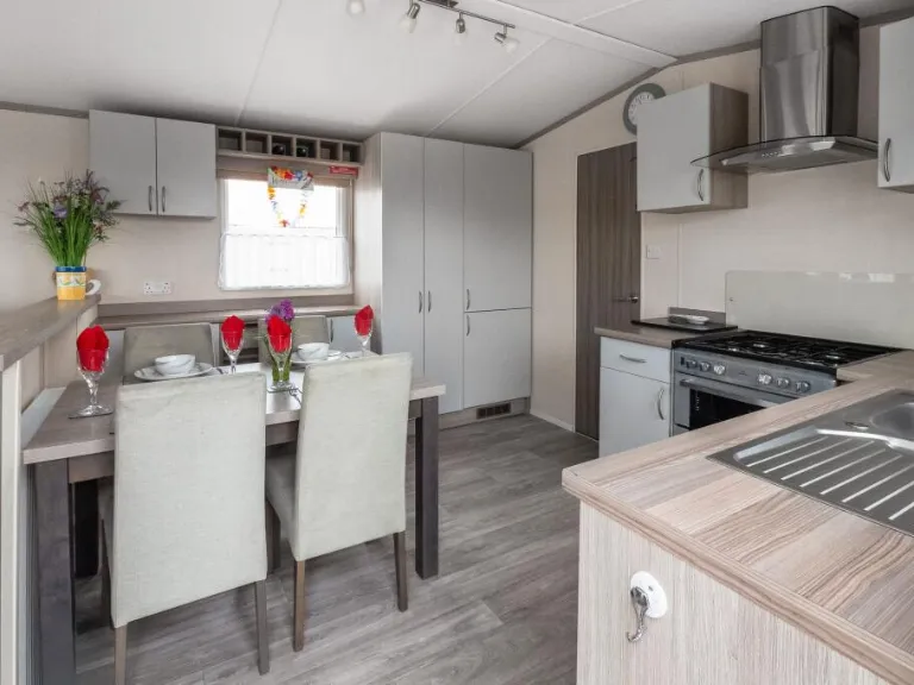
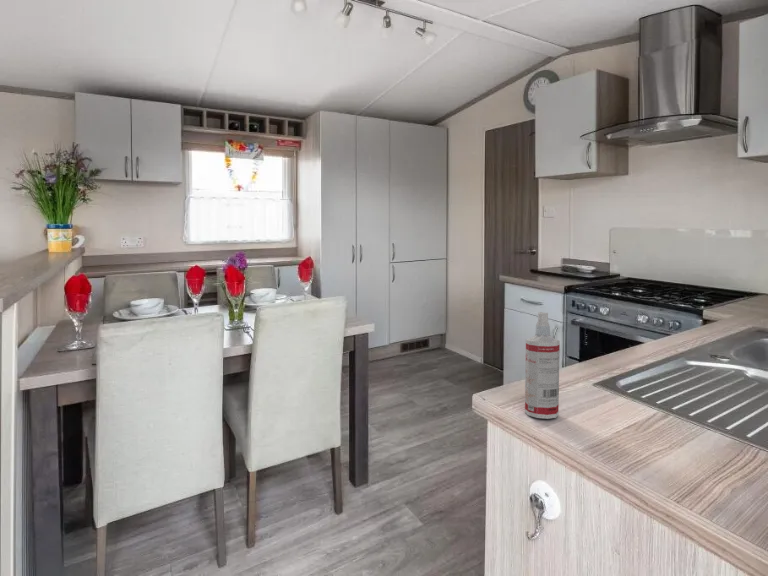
+ spray bottle (542, 363)
